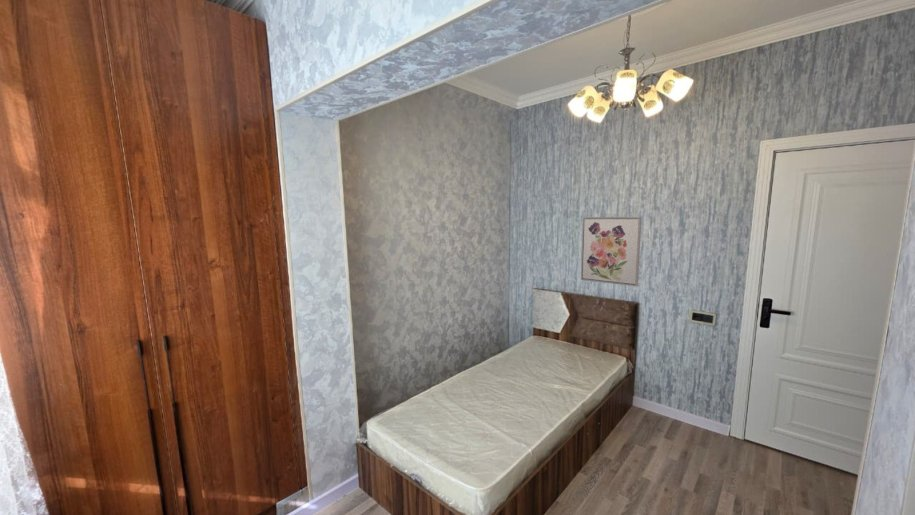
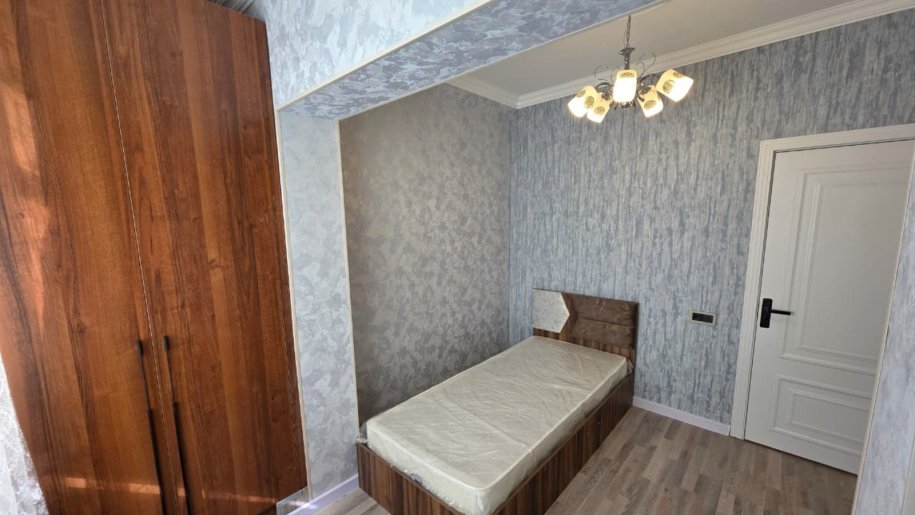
- wall art (609, 250)
